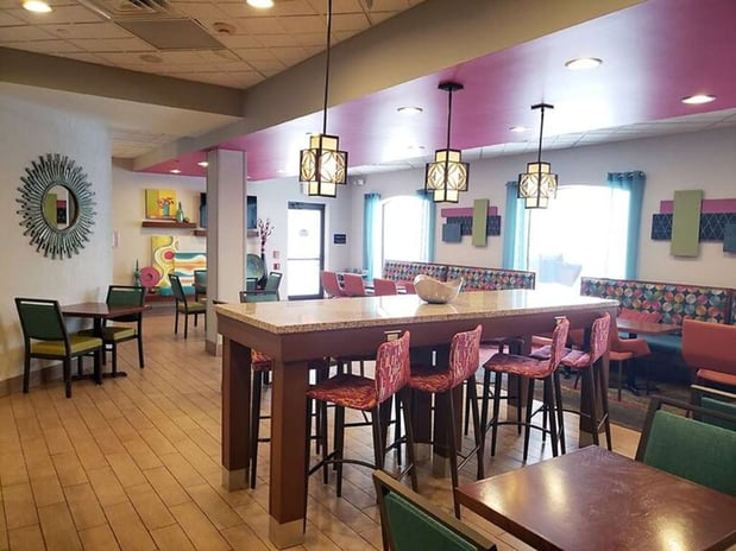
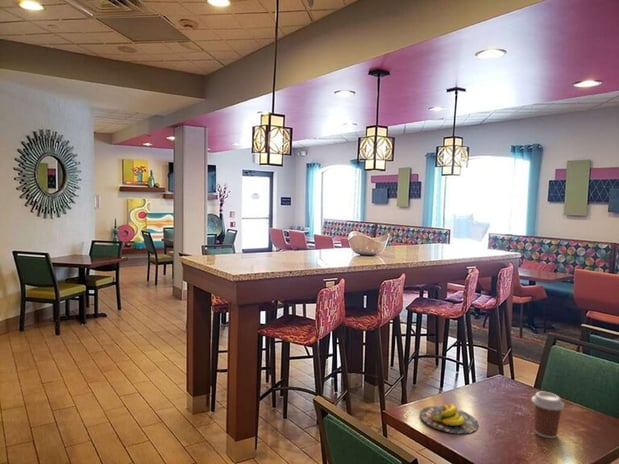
+ banana (448, 413)
+ coffee cup (546, 414)
